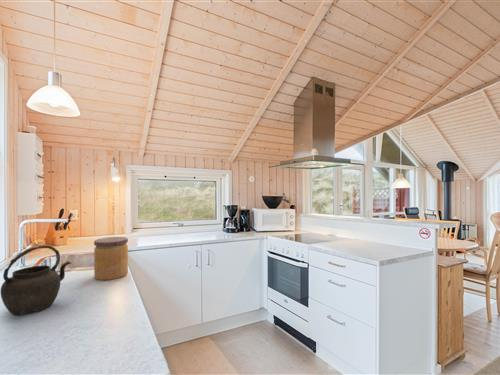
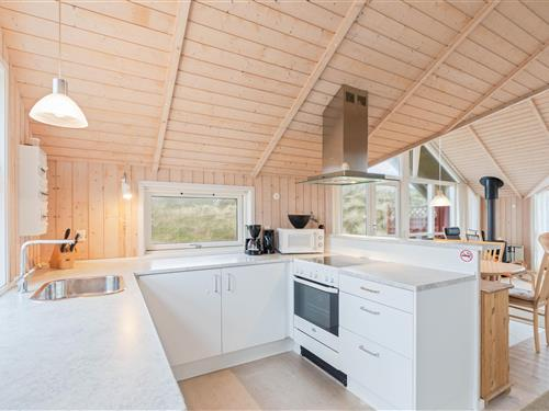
- jar (111, 257)
- kettle (40, 274)
